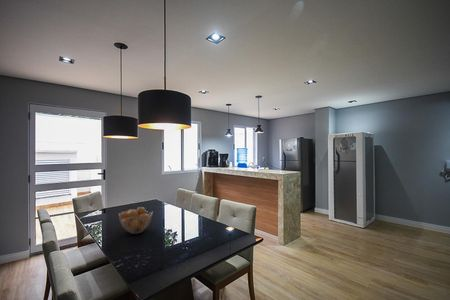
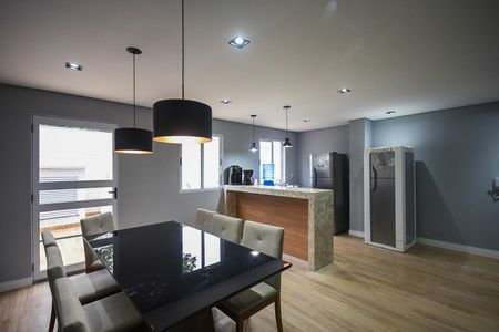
- fruit basket (136, 219)
